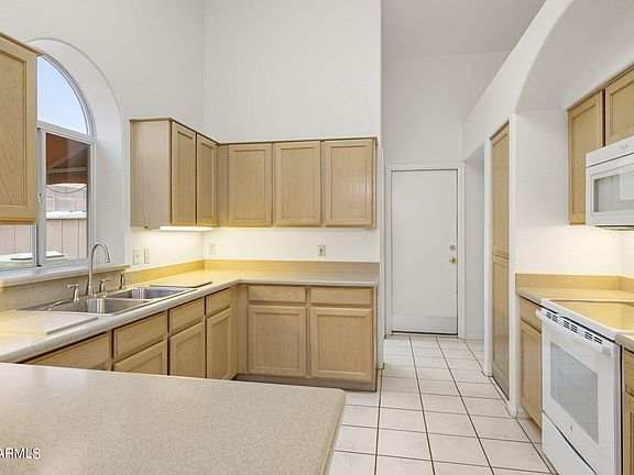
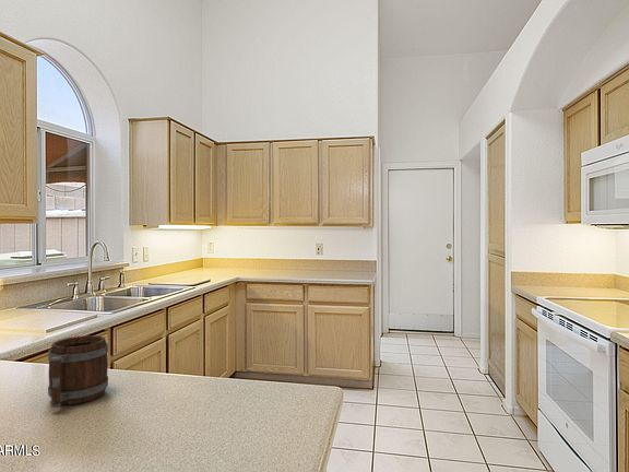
+ mug (74, 370)
